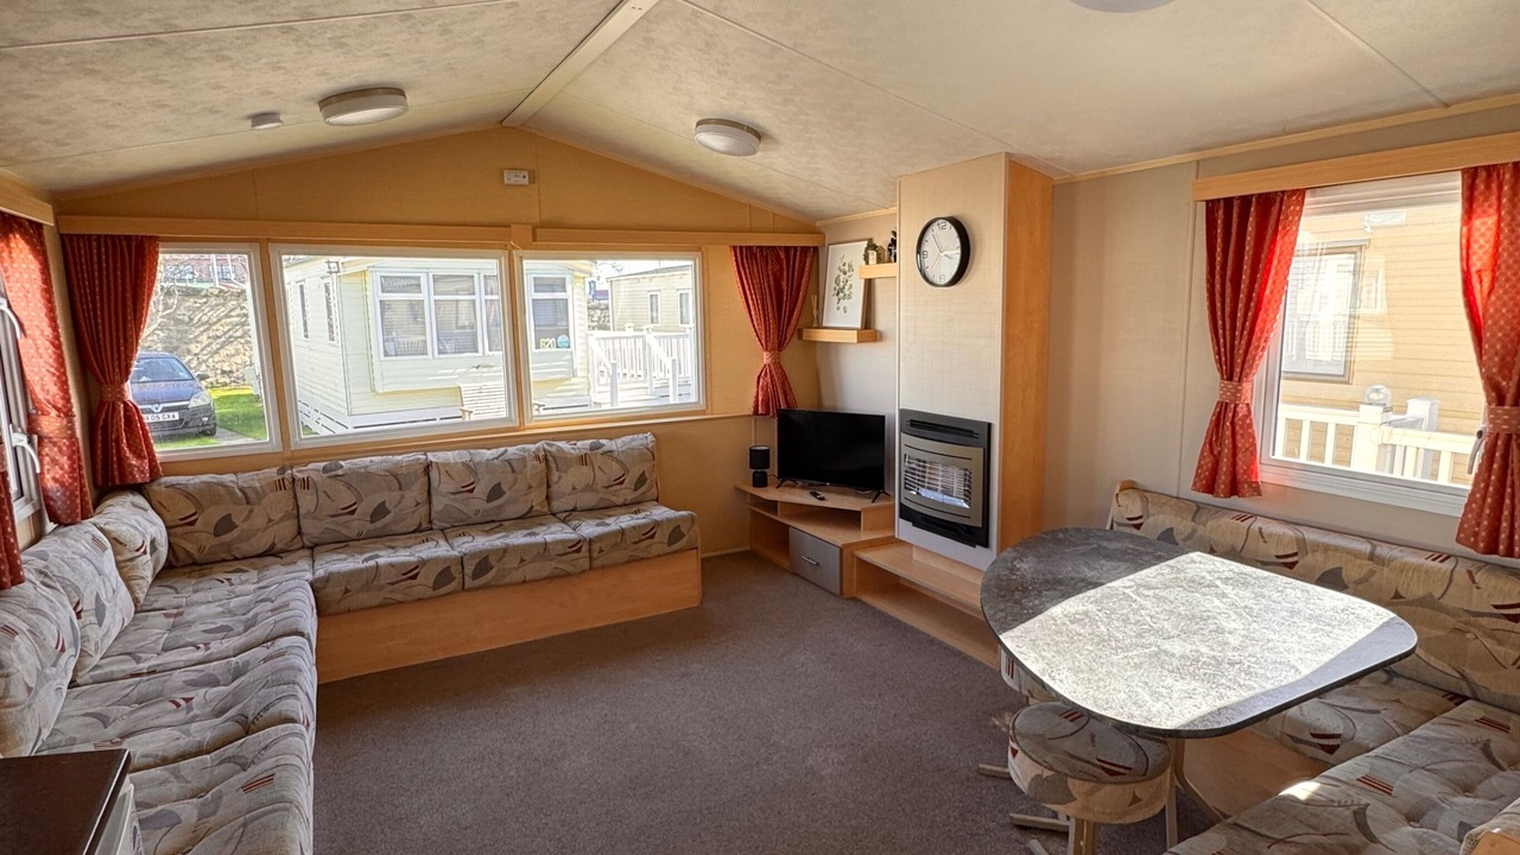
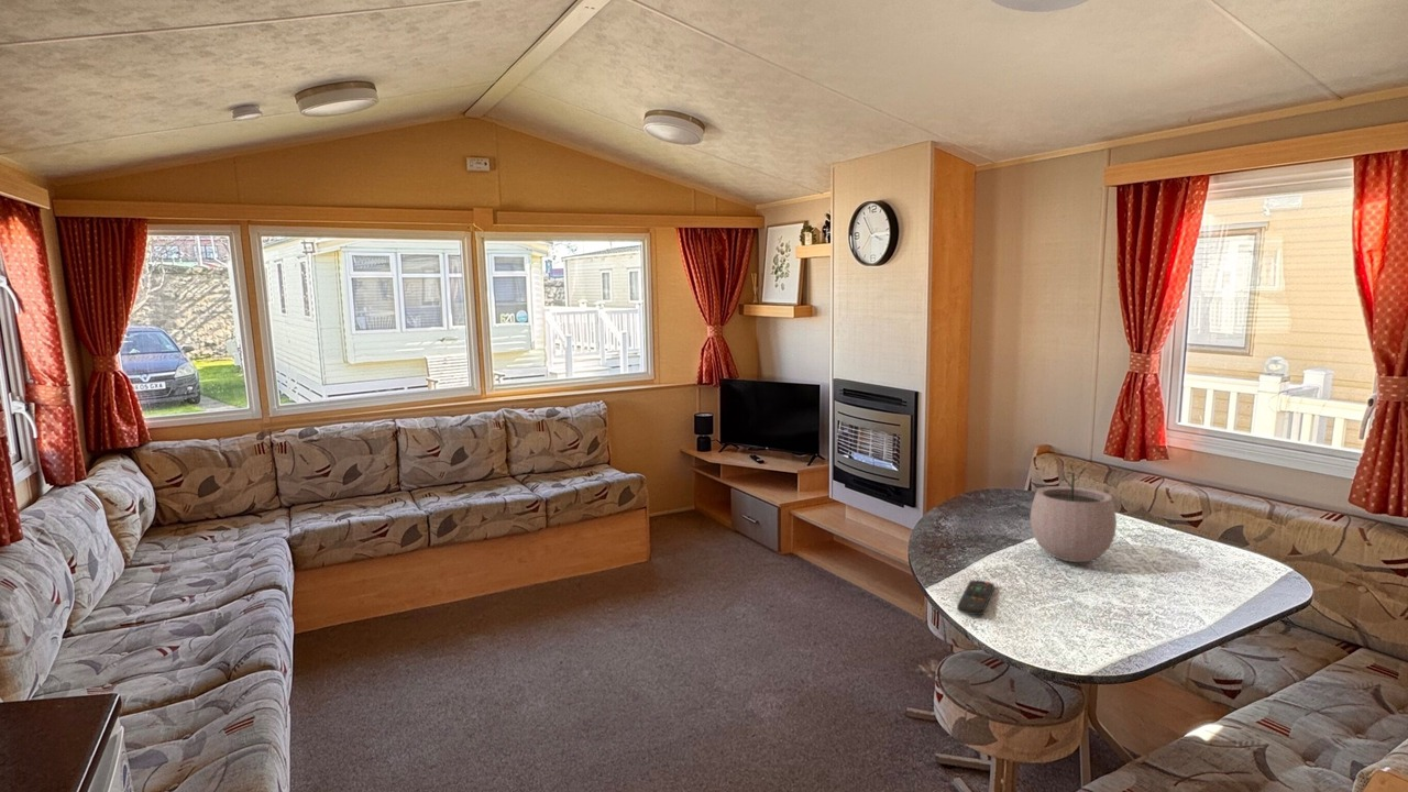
+ plant pot (1072, 512)
+ remote control (976, 596)
